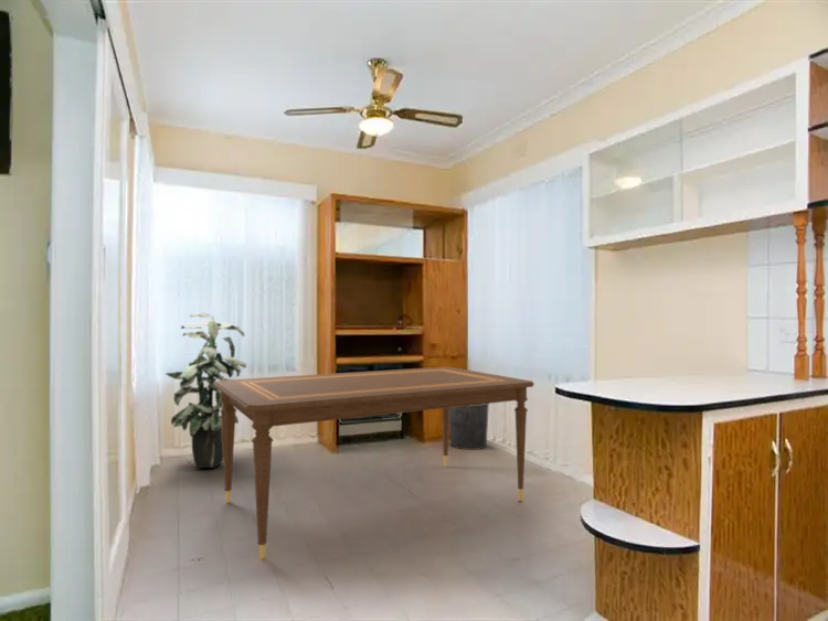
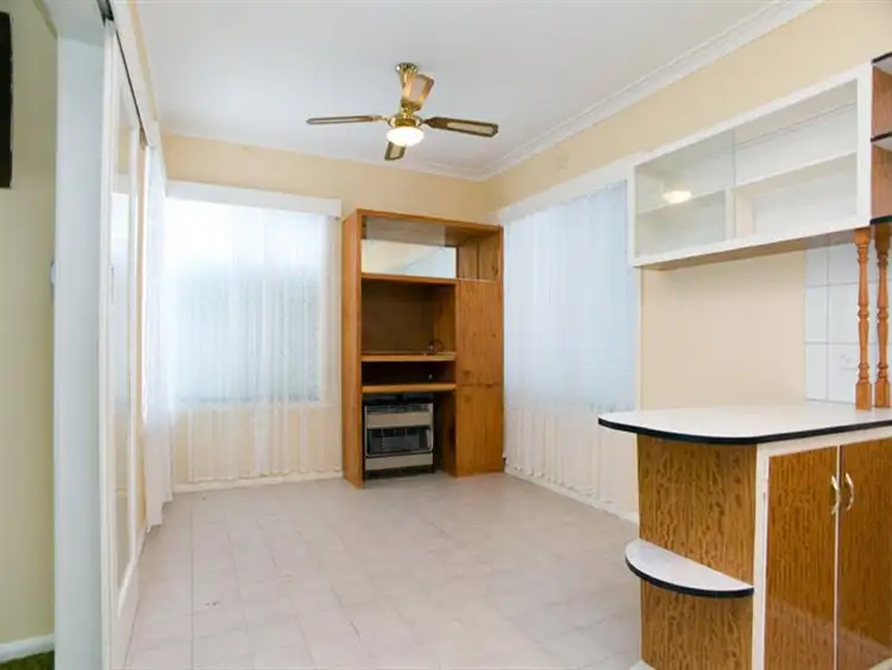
- dining table (374, 415)
- trash can (468, 409)
- indoor plant (206, 388)
